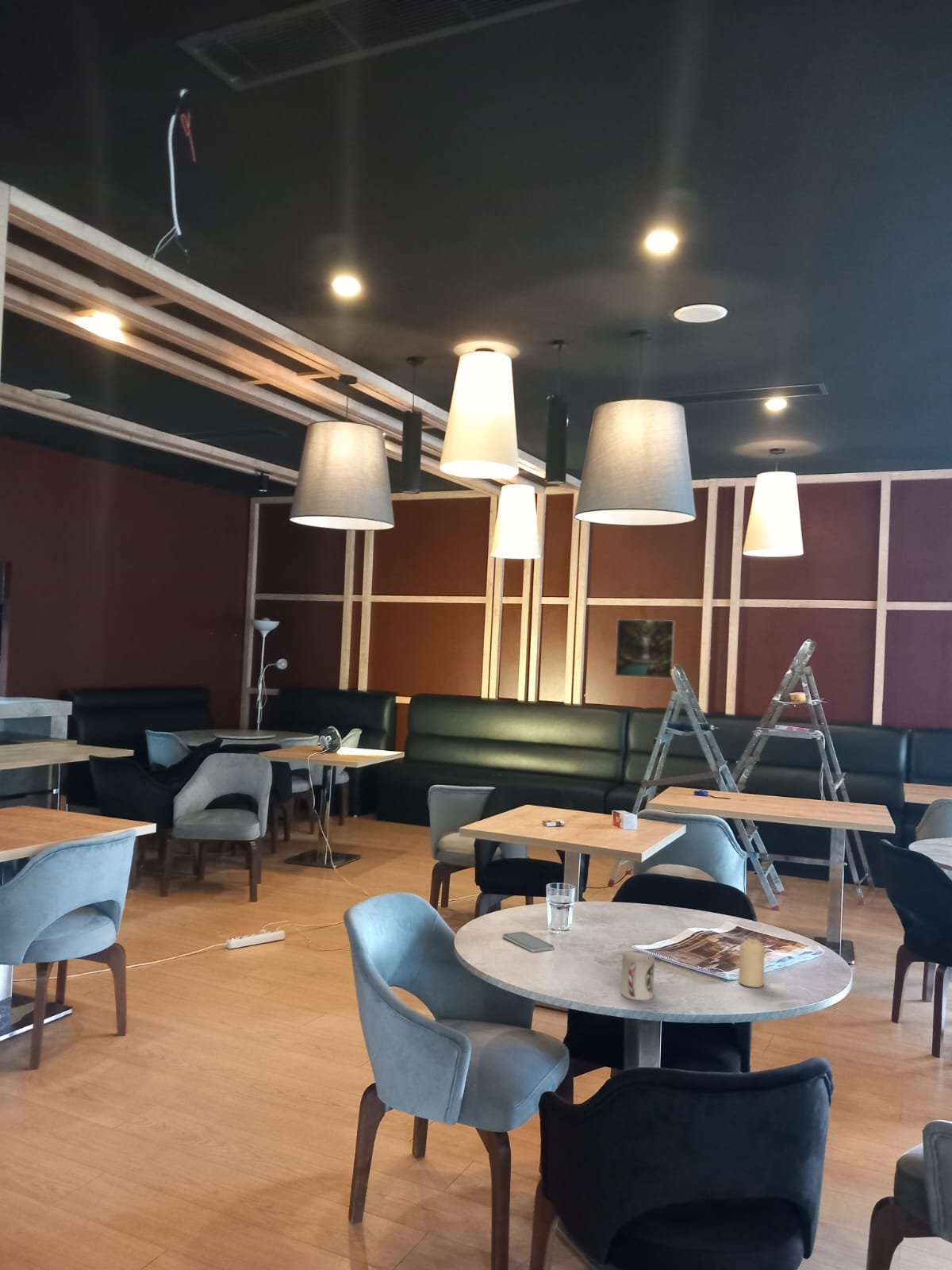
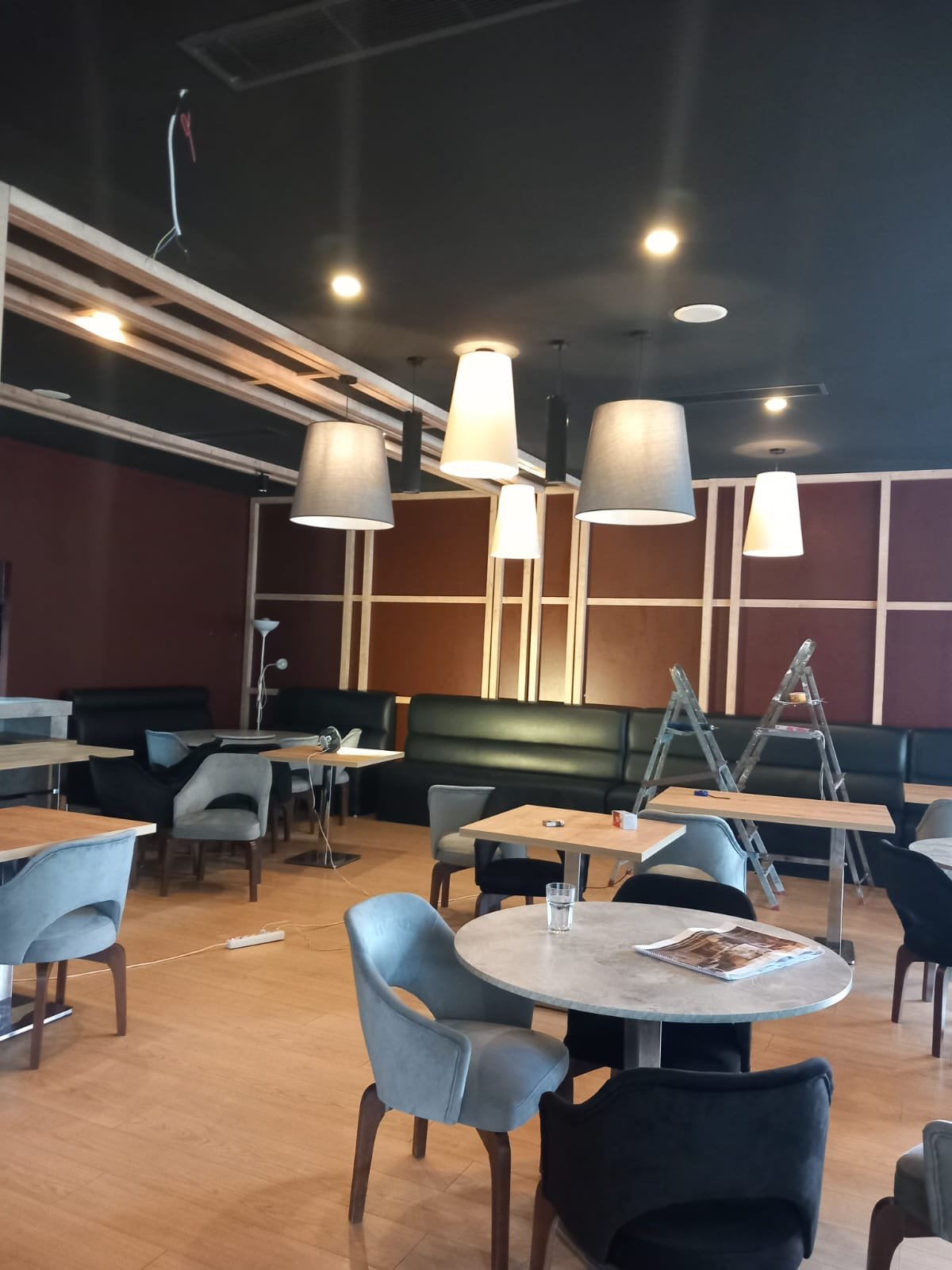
- smartphone (528, 941)
- cup (635, 977)
- candle (751, 961)
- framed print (644, 648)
